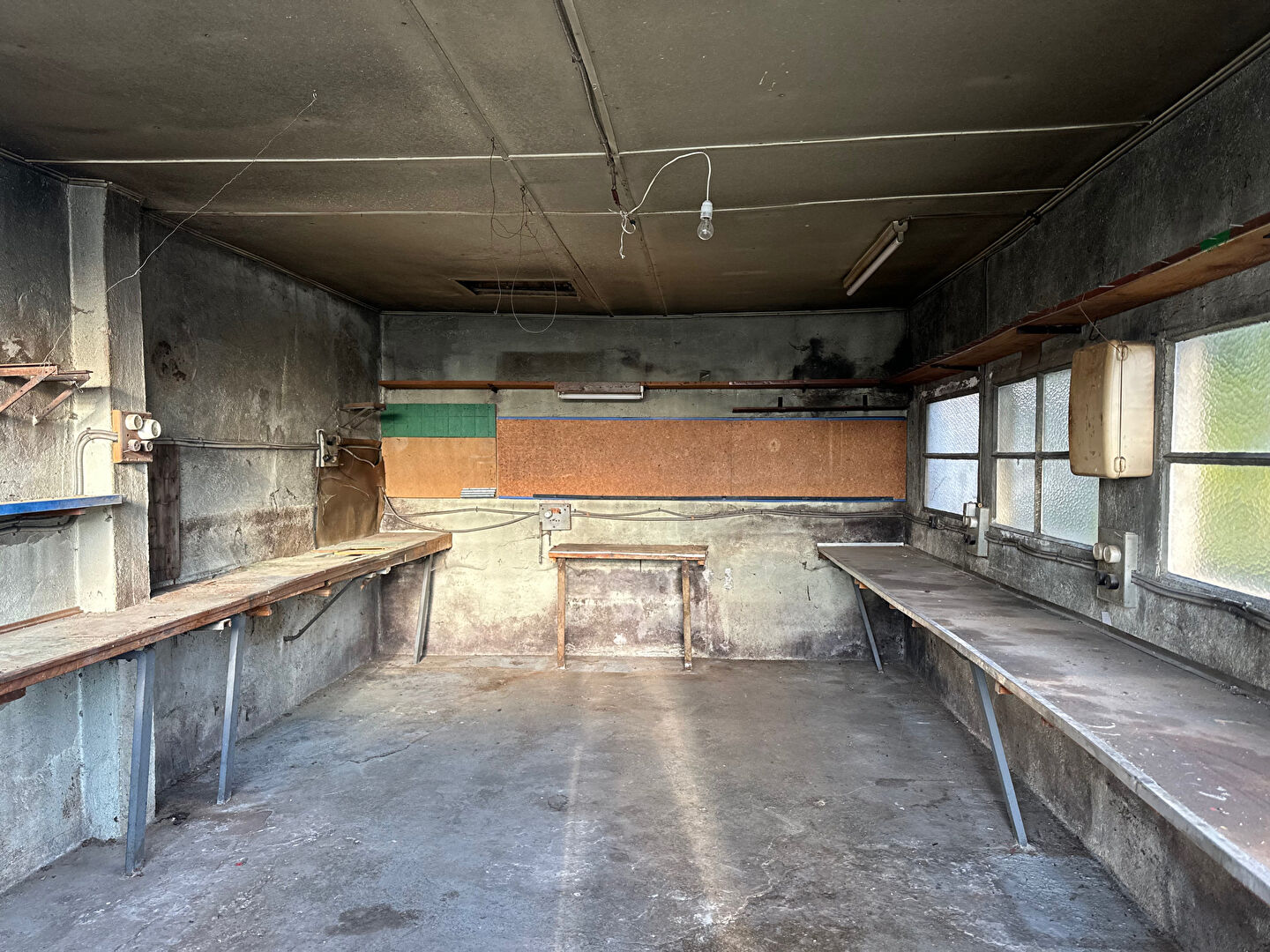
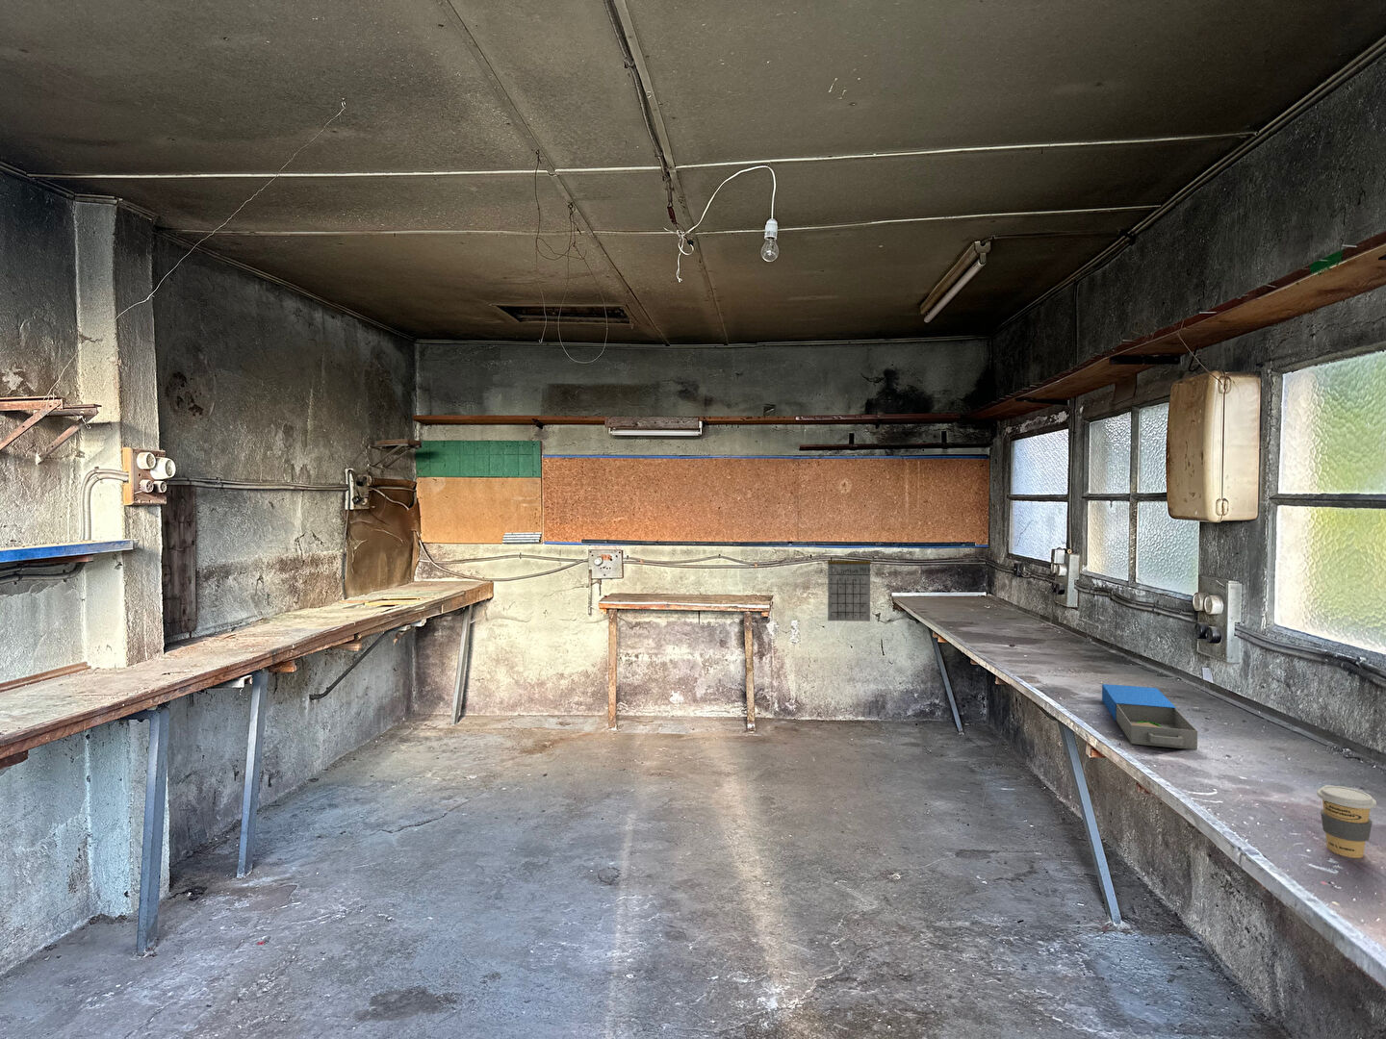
+ calendar (849, 583)
+ coffee cup (1346, 823)
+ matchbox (1146, 715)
